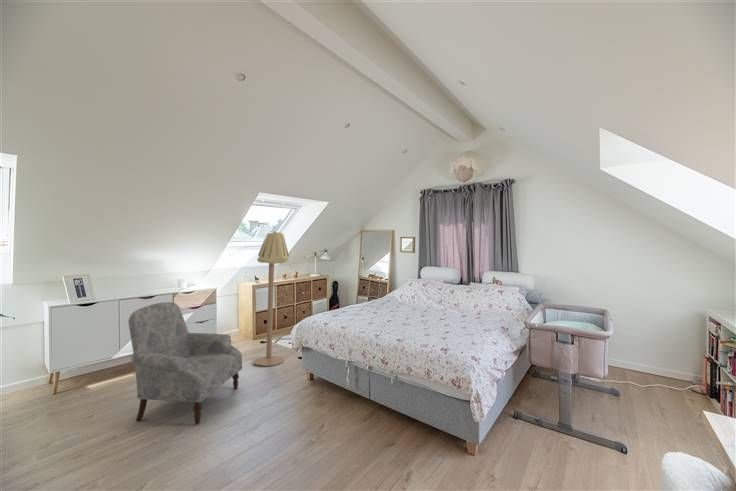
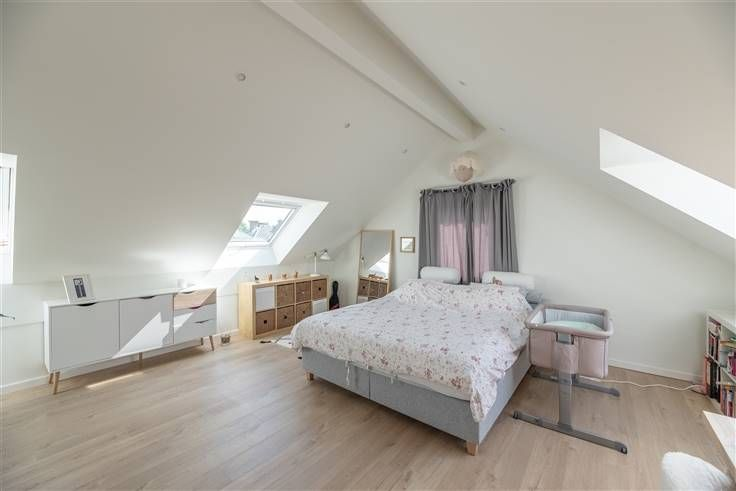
- armchair (186, 353)
- floor lamp (272, 297)
